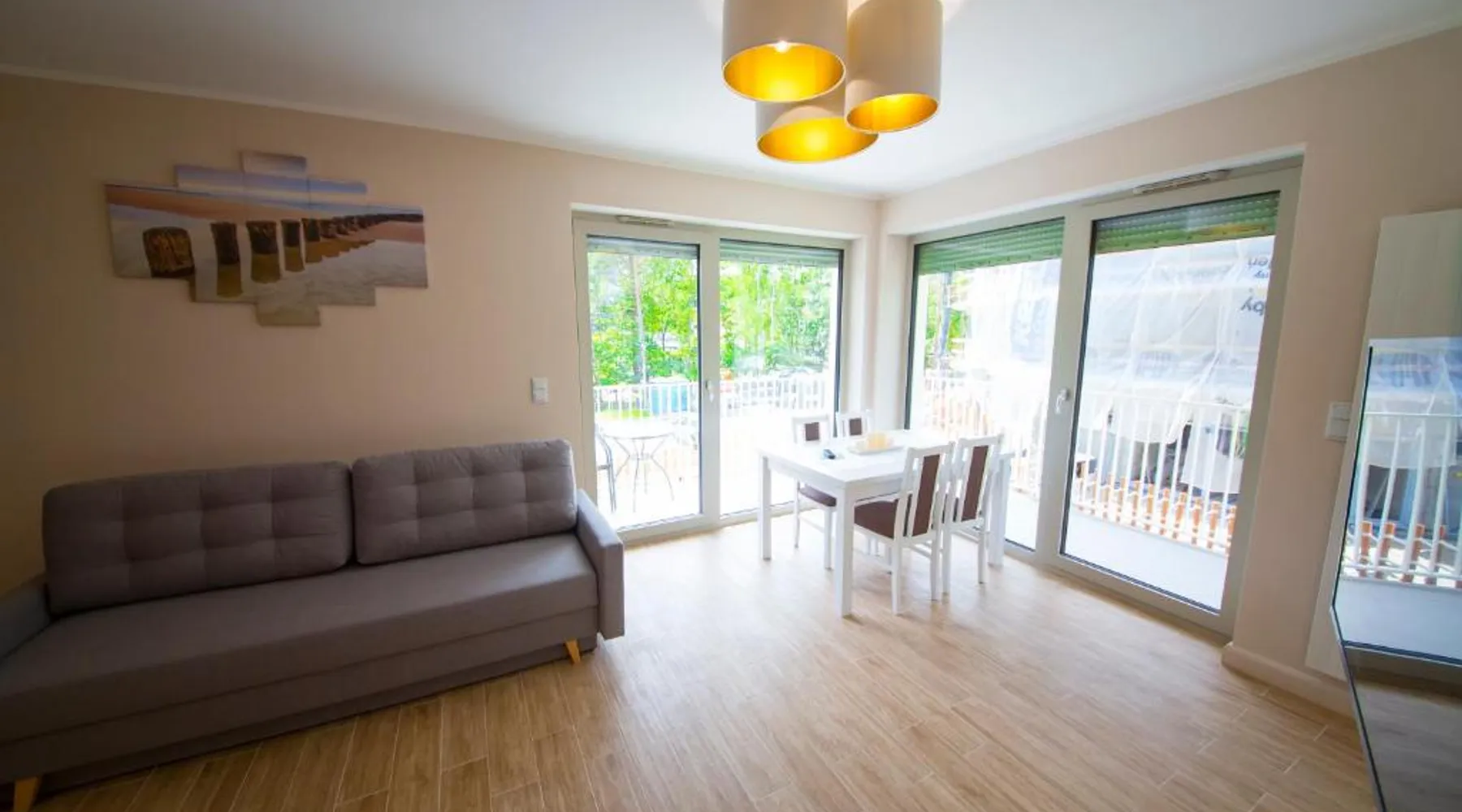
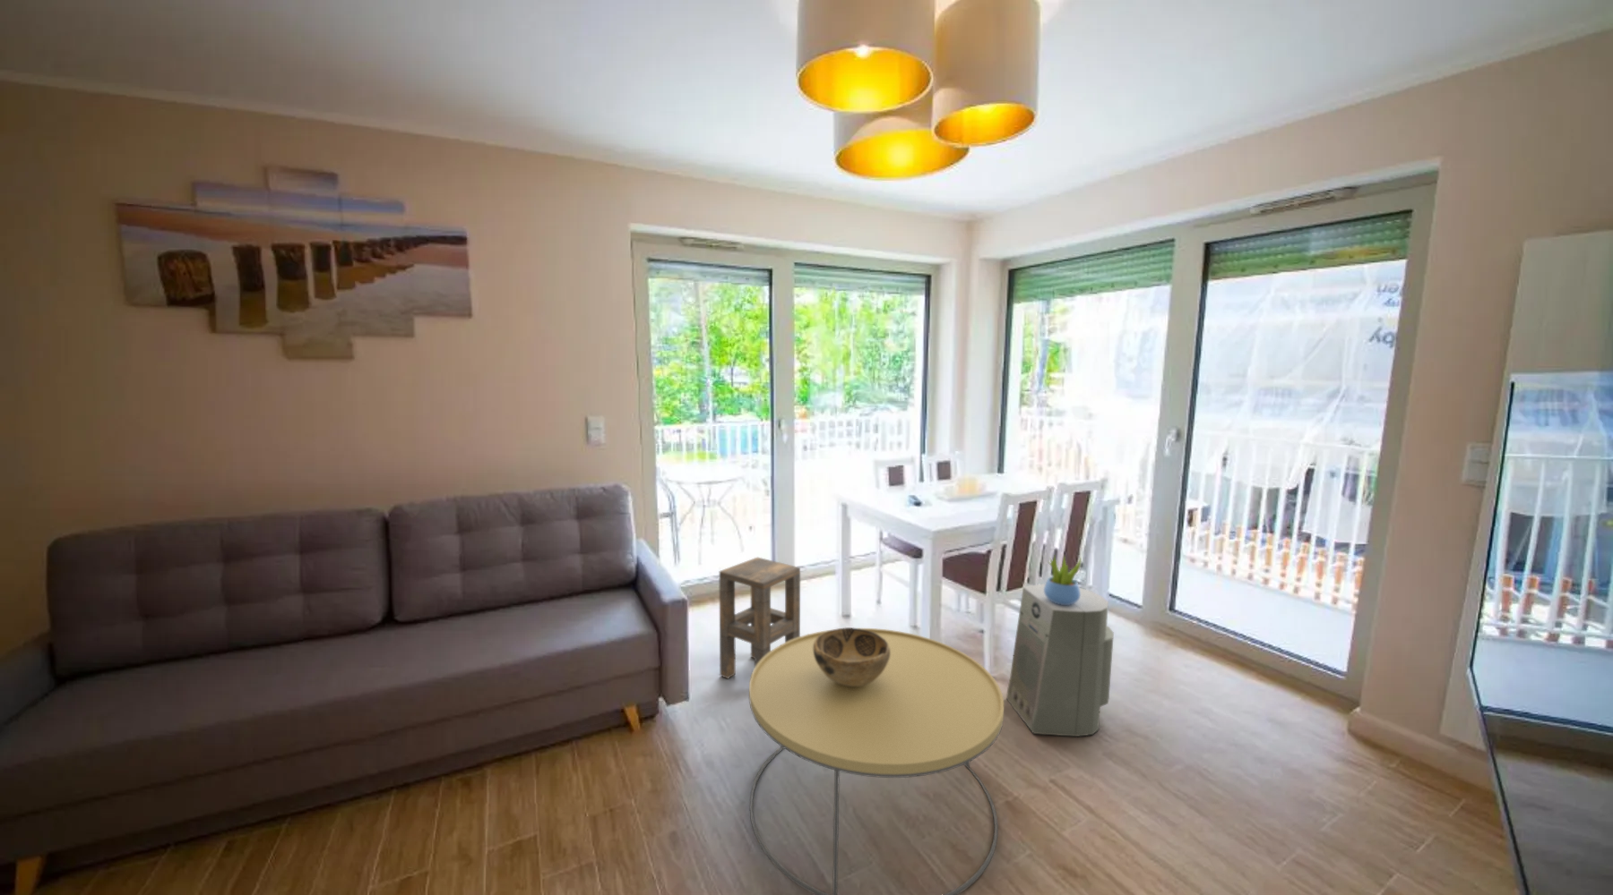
+ decorative bowl (851, 658)
+ fan (1064, 656)
+ side table (760, 622)
+ coffee table (872, 741)
+ succulent plant (1061, 576)
